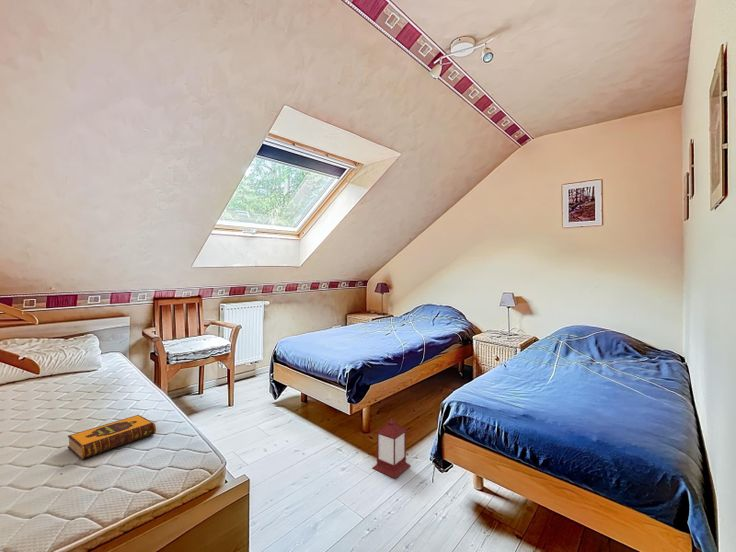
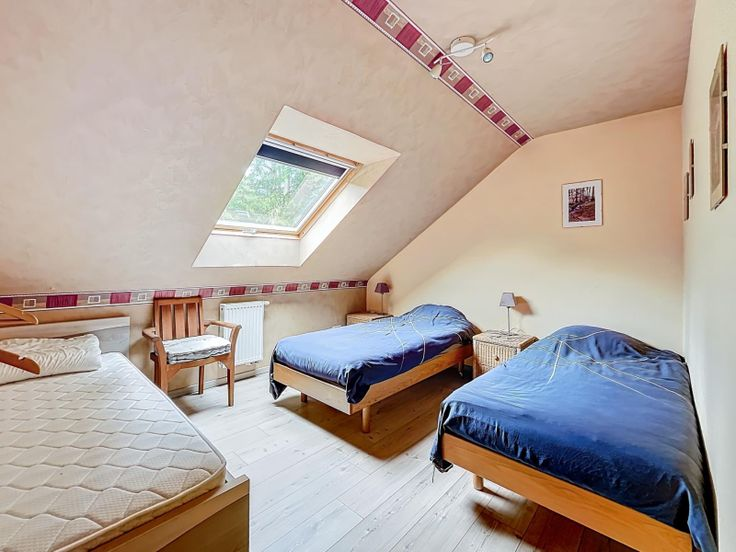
- hardback book (113, 435)
- lantern (391, 439)
